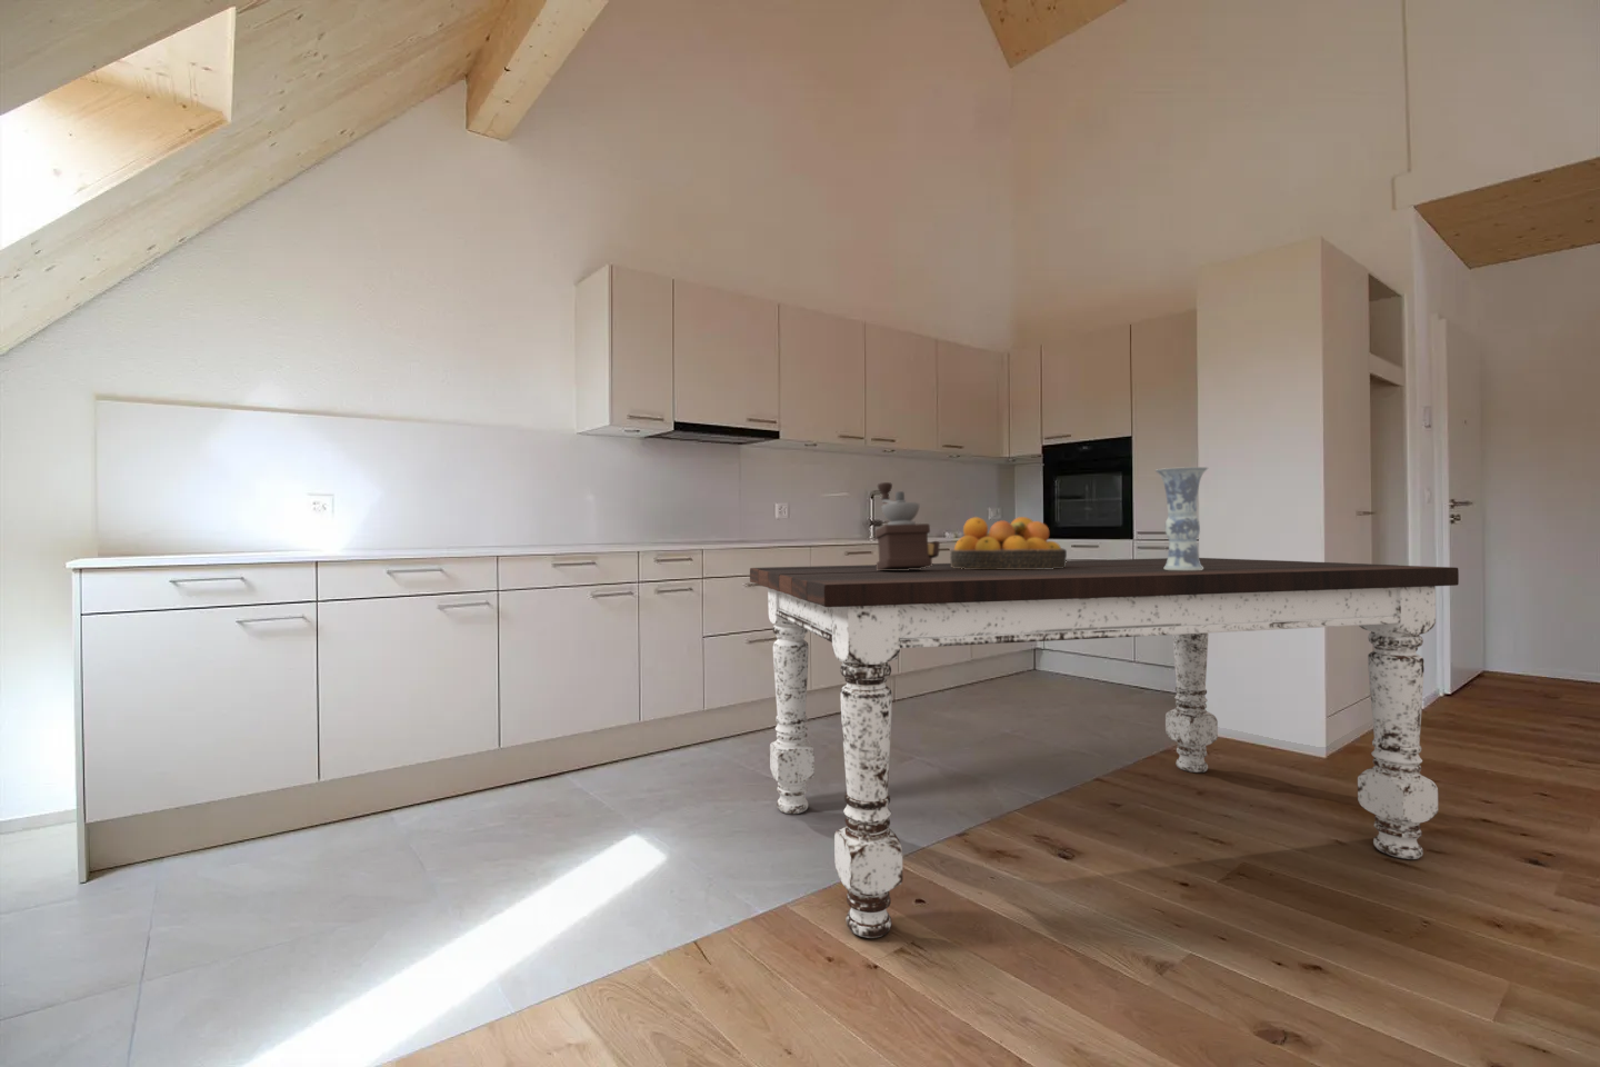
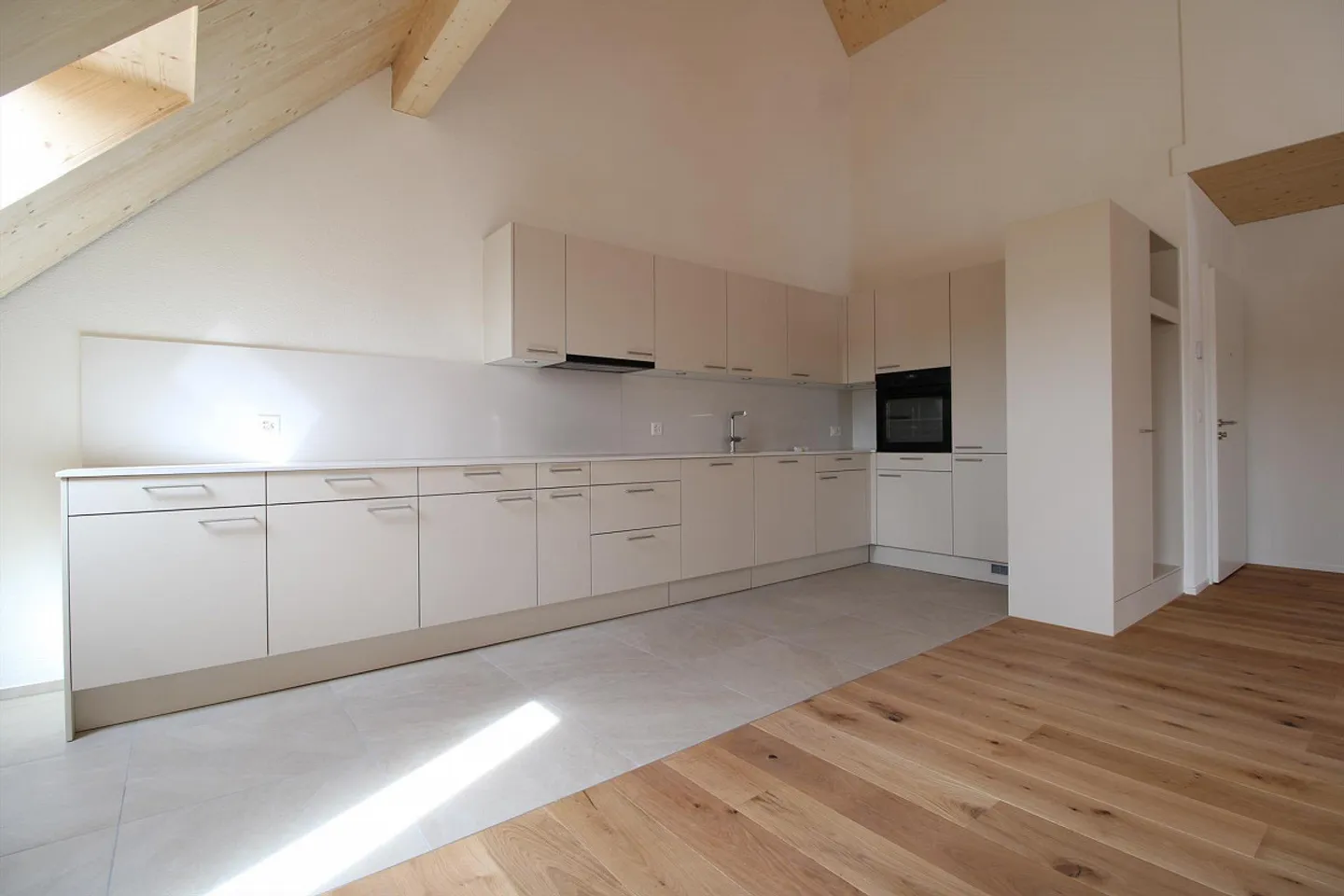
- coffee grinder (905, 523)
- dining table (1068, 639)
- fruit bowl (1007, 542)
- vase (1181, 518)
